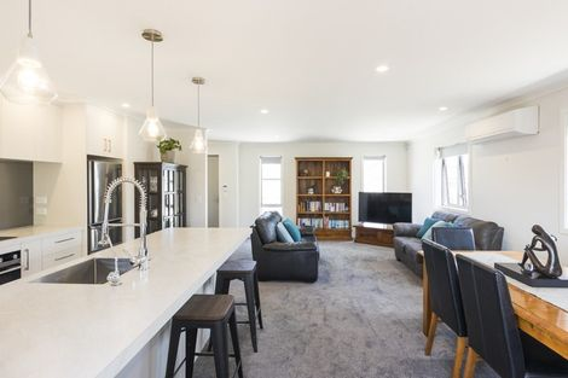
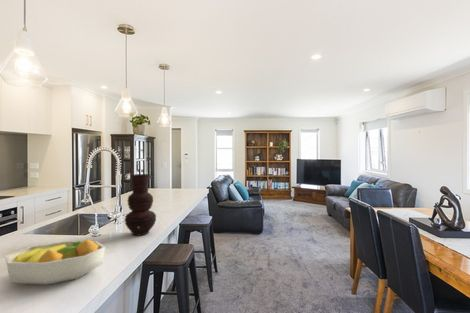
+ vase (140, 203)
+ fruit bowl (57, 257)
